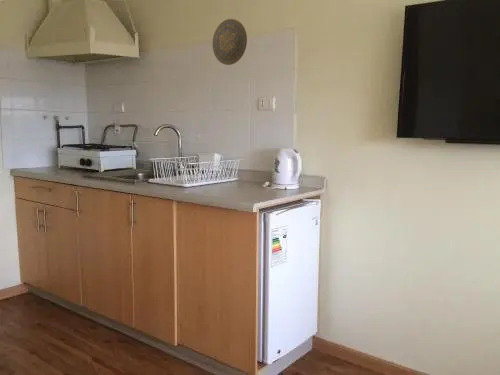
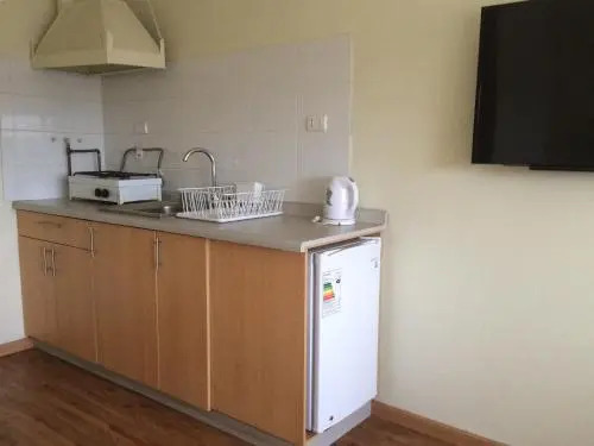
- decorative plate (228, 41)
